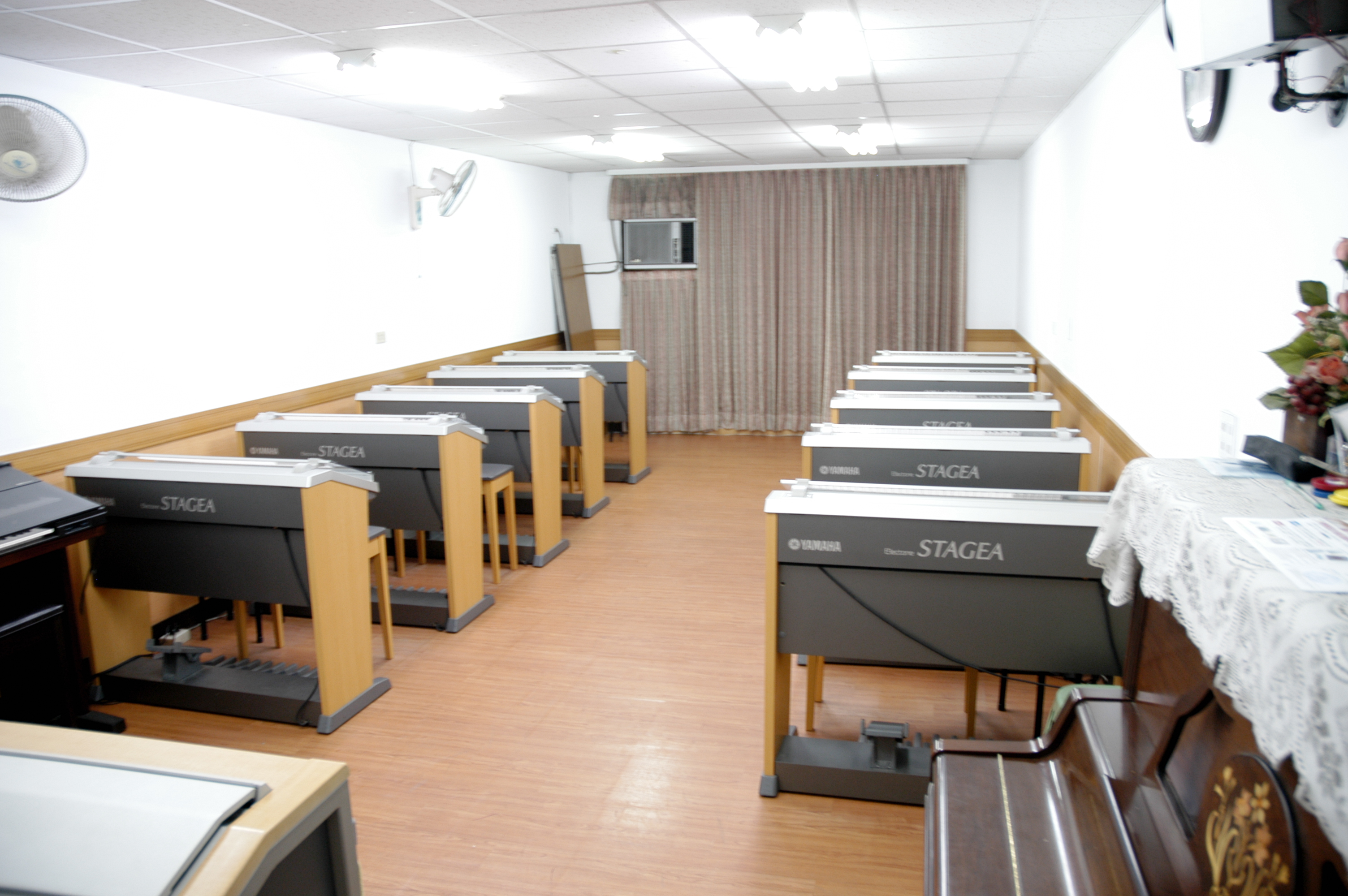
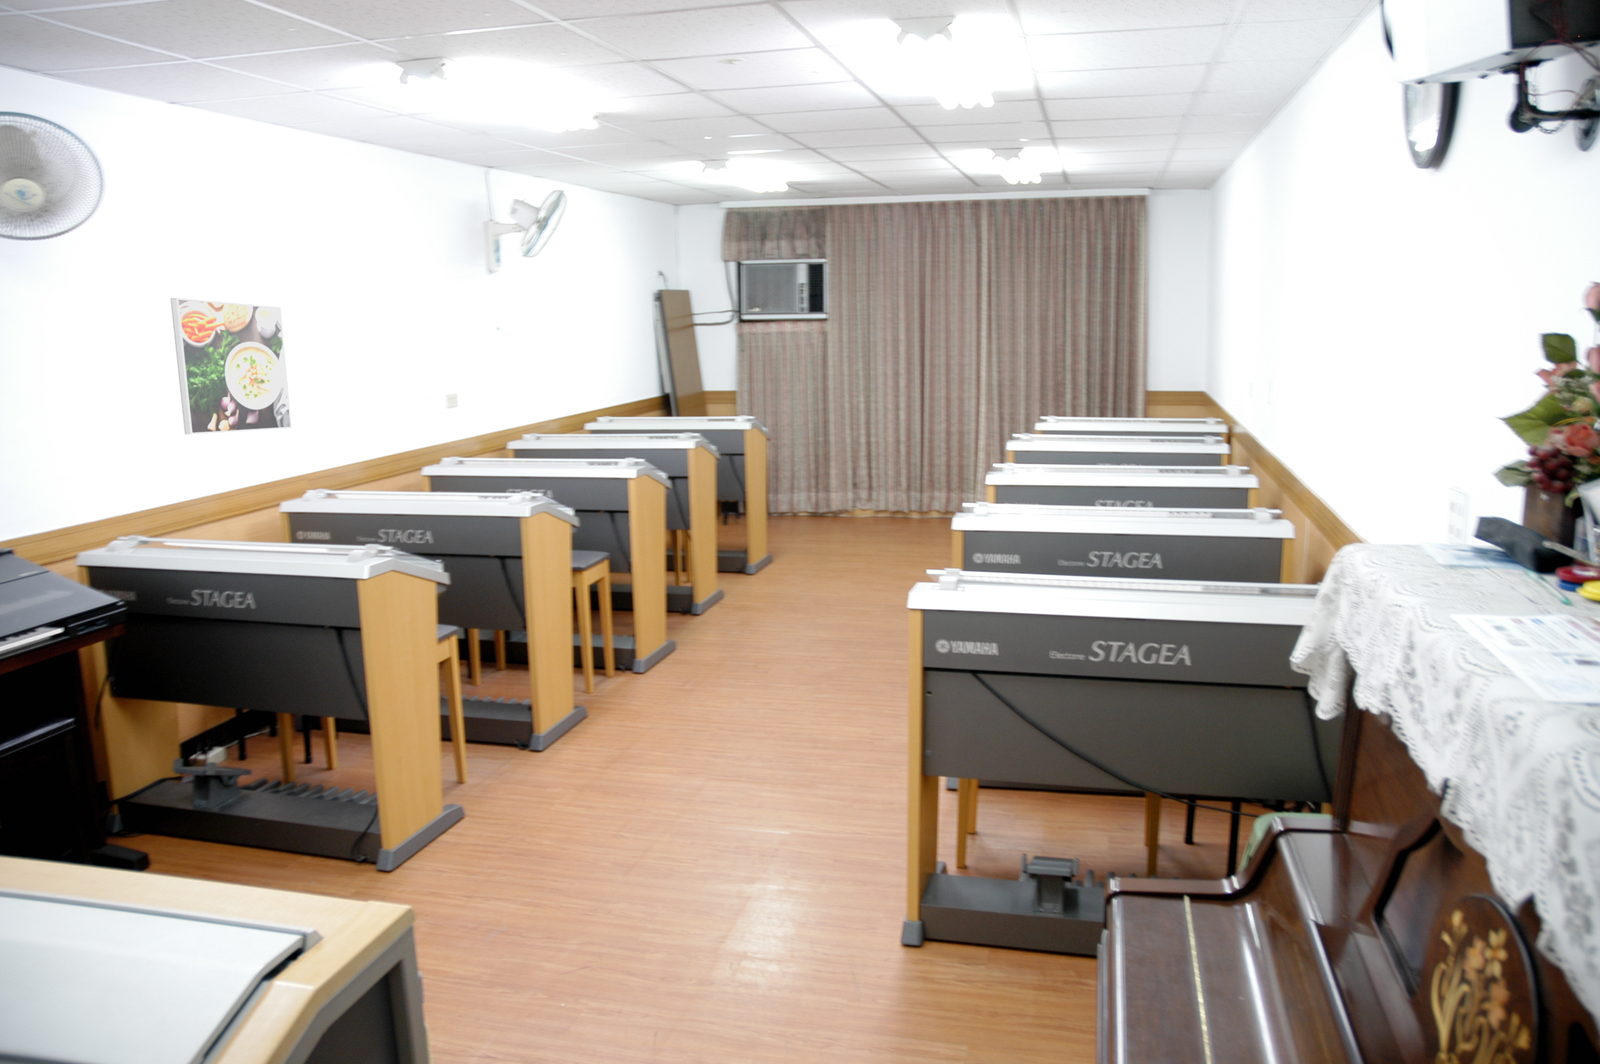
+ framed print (235, 368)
